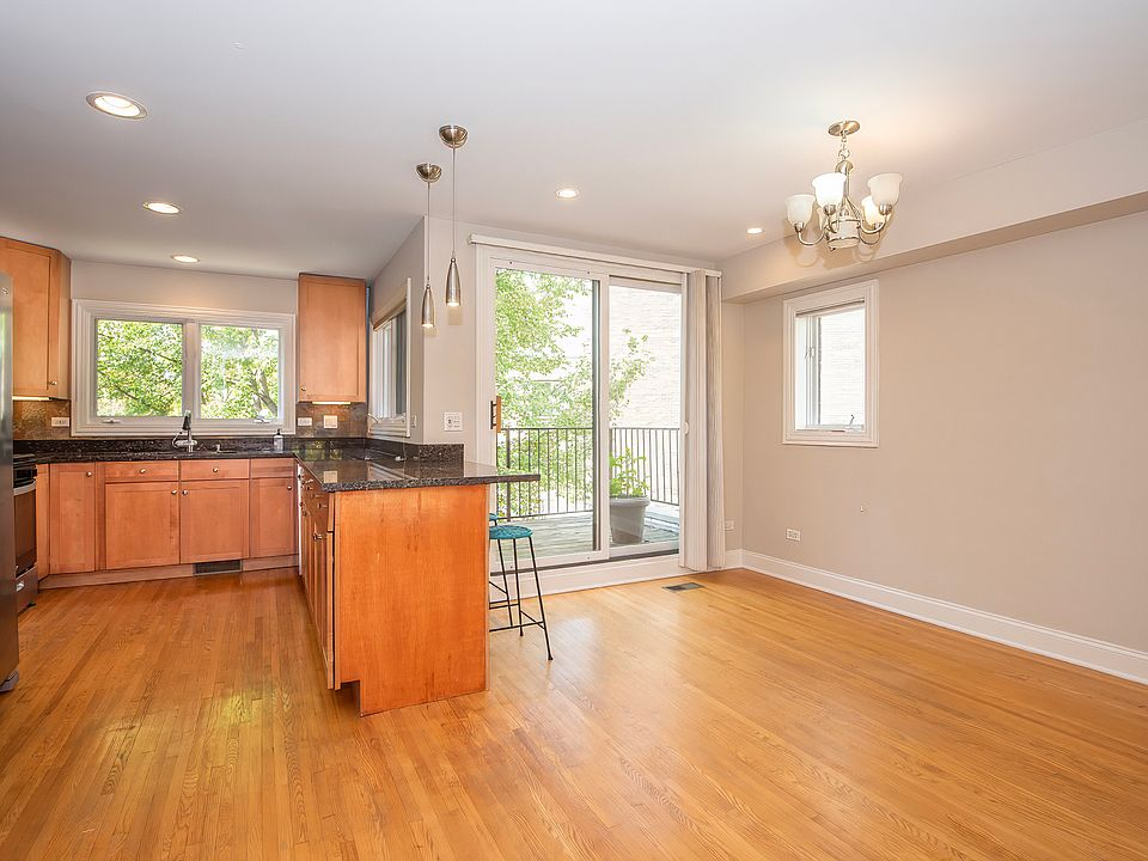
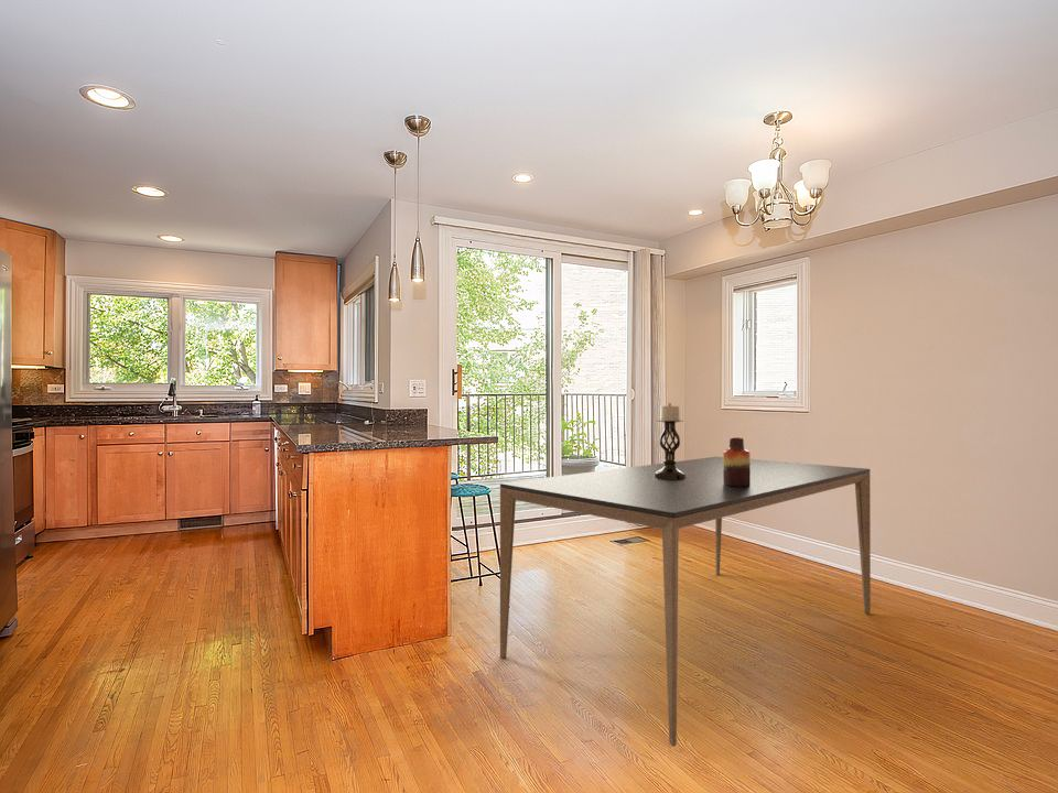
+ candle holder (671, 438)
+ dining table (715, 548)
+ vase (736, 460)
